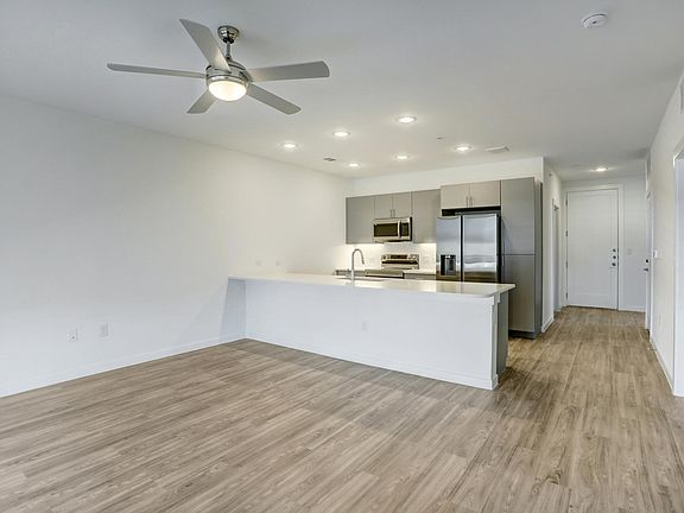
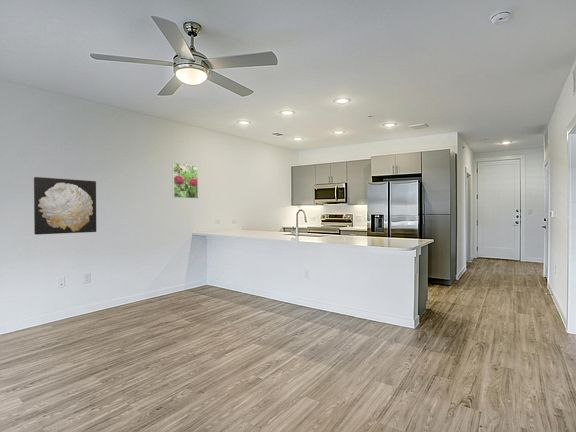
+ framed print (185, 181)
+ wall art (66, 206)
